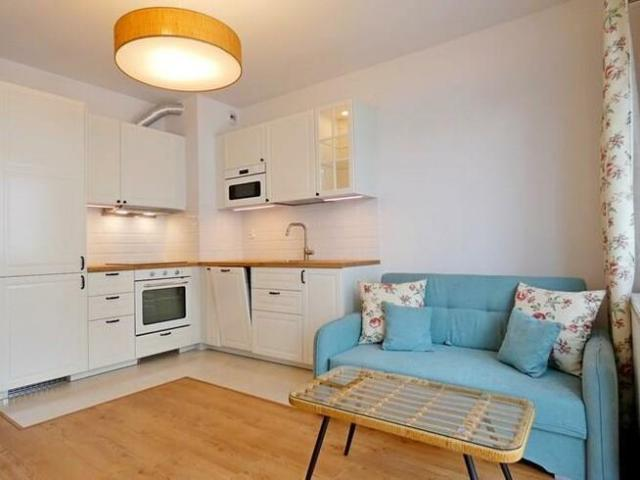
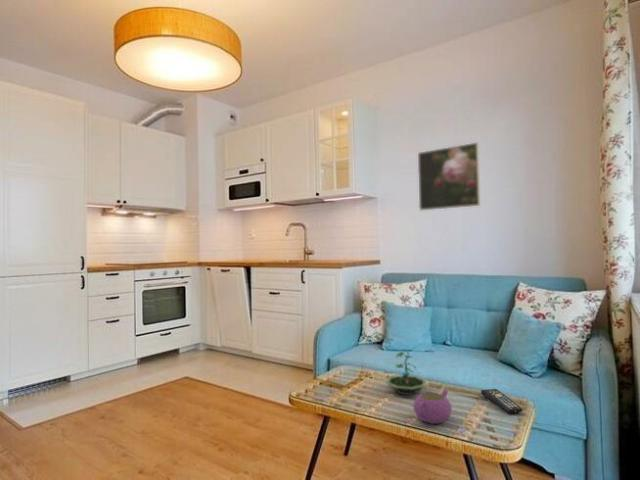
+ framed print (447, 178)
+ terrarium (405, 359)
+ teapot (433, 407)
+ remote control (500, 399)
